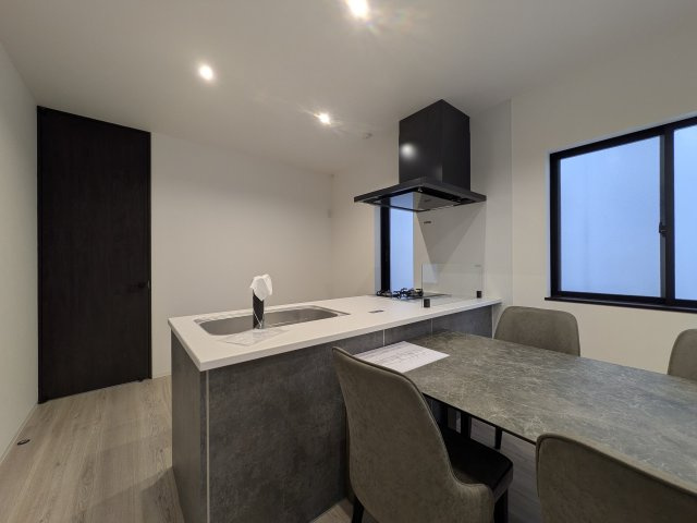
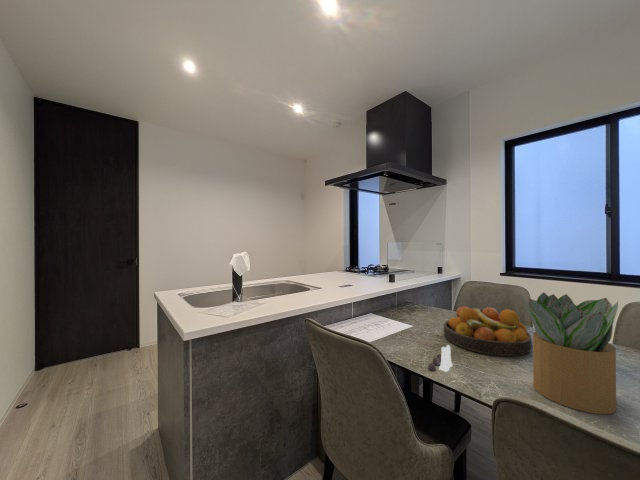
+ potted plant (565, 344)
+ fruit bowl (484, 323)
+ salt and pepper shaker set (440, 355)
